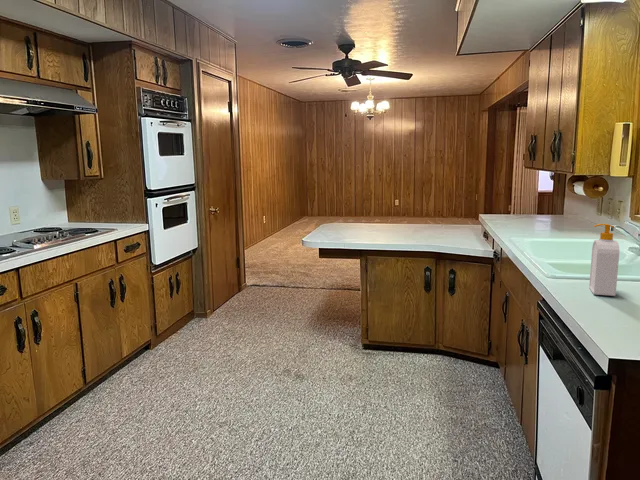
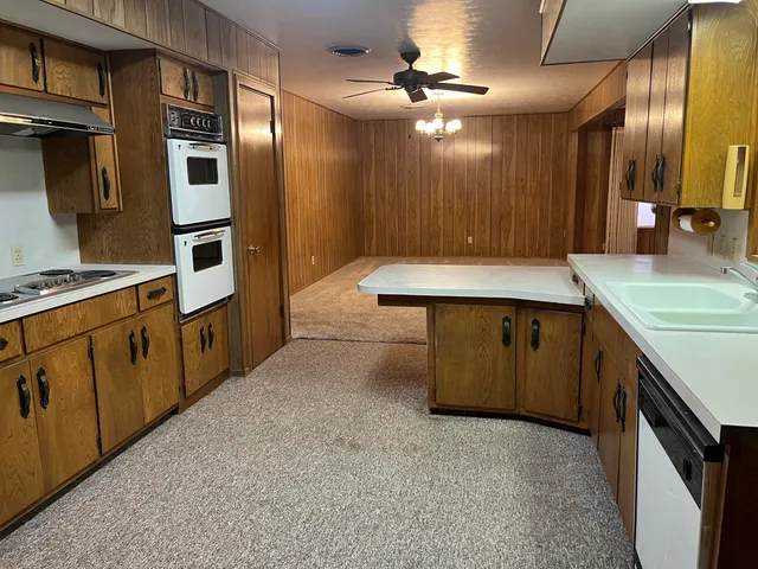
- soap bottle (603, 258)
